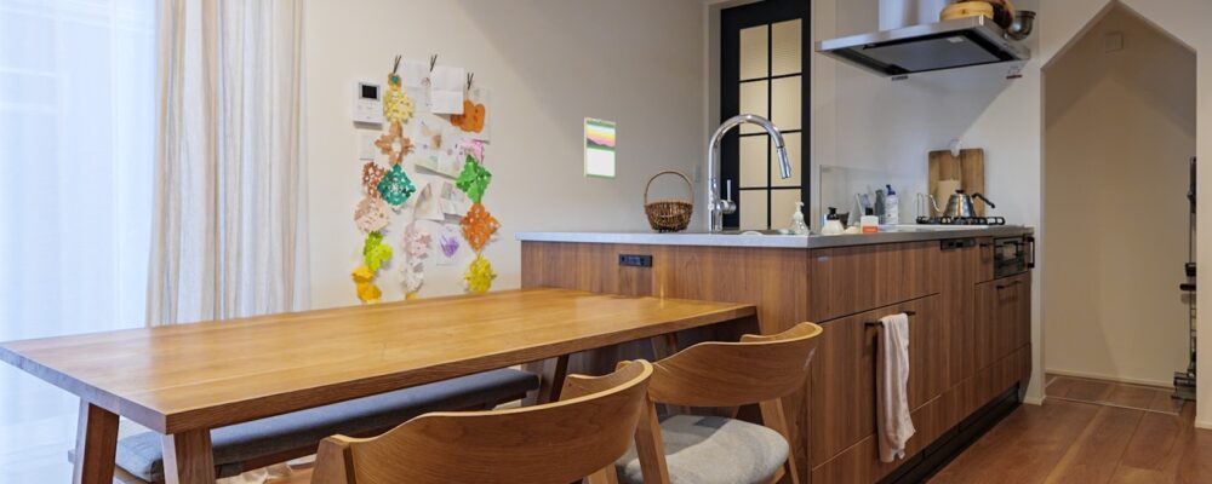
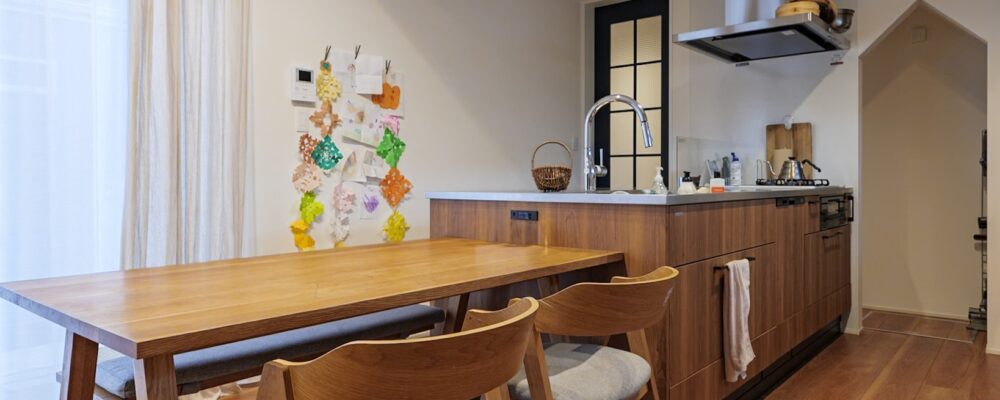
- calendar (600, 148)
